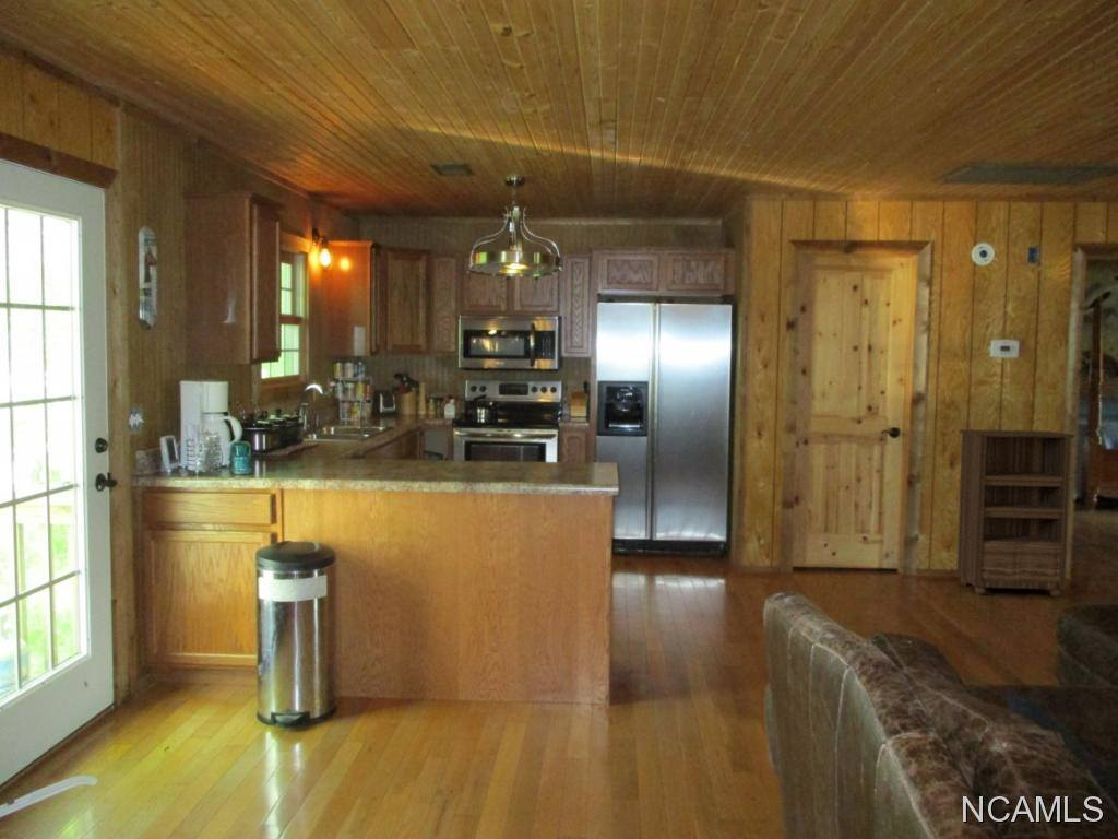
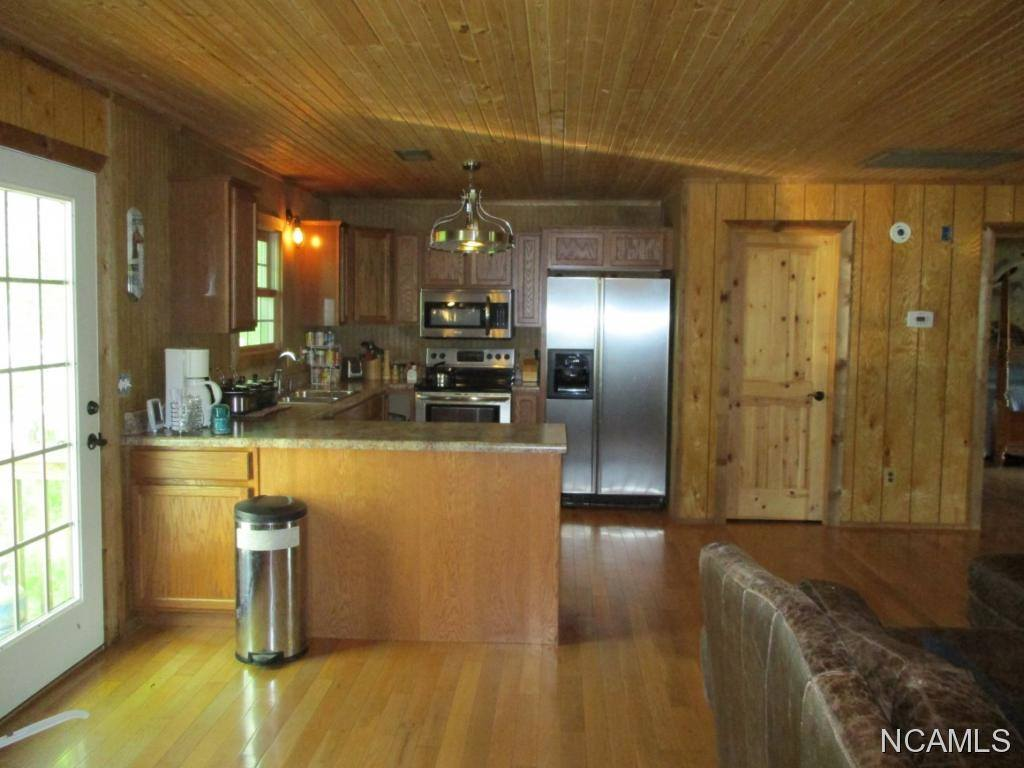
- bookshelf (1012, 511)
